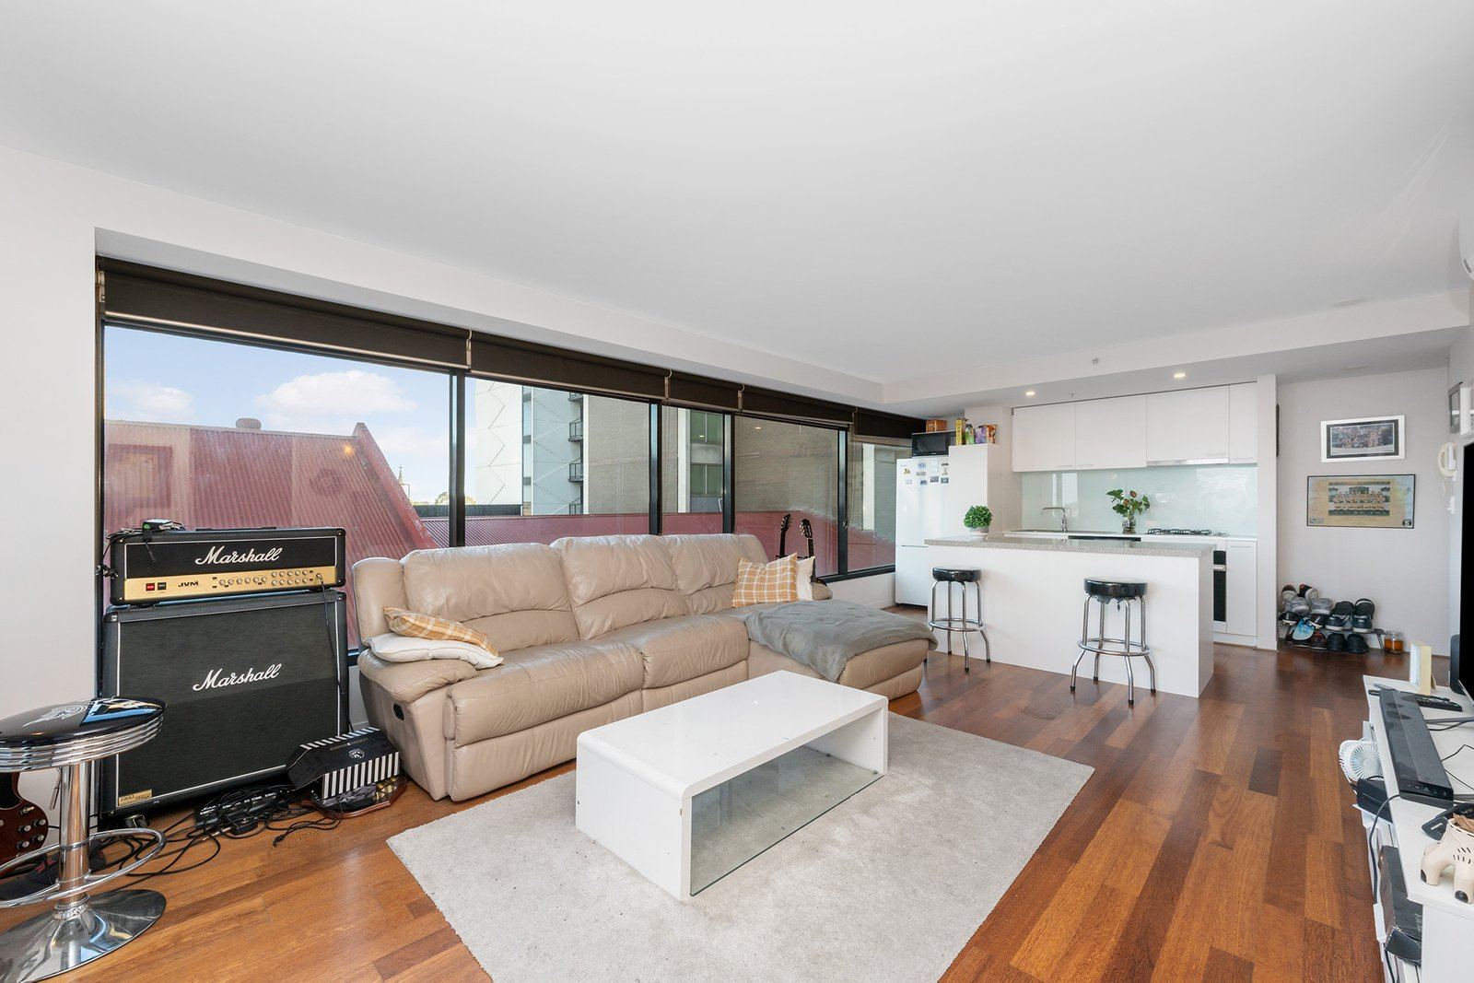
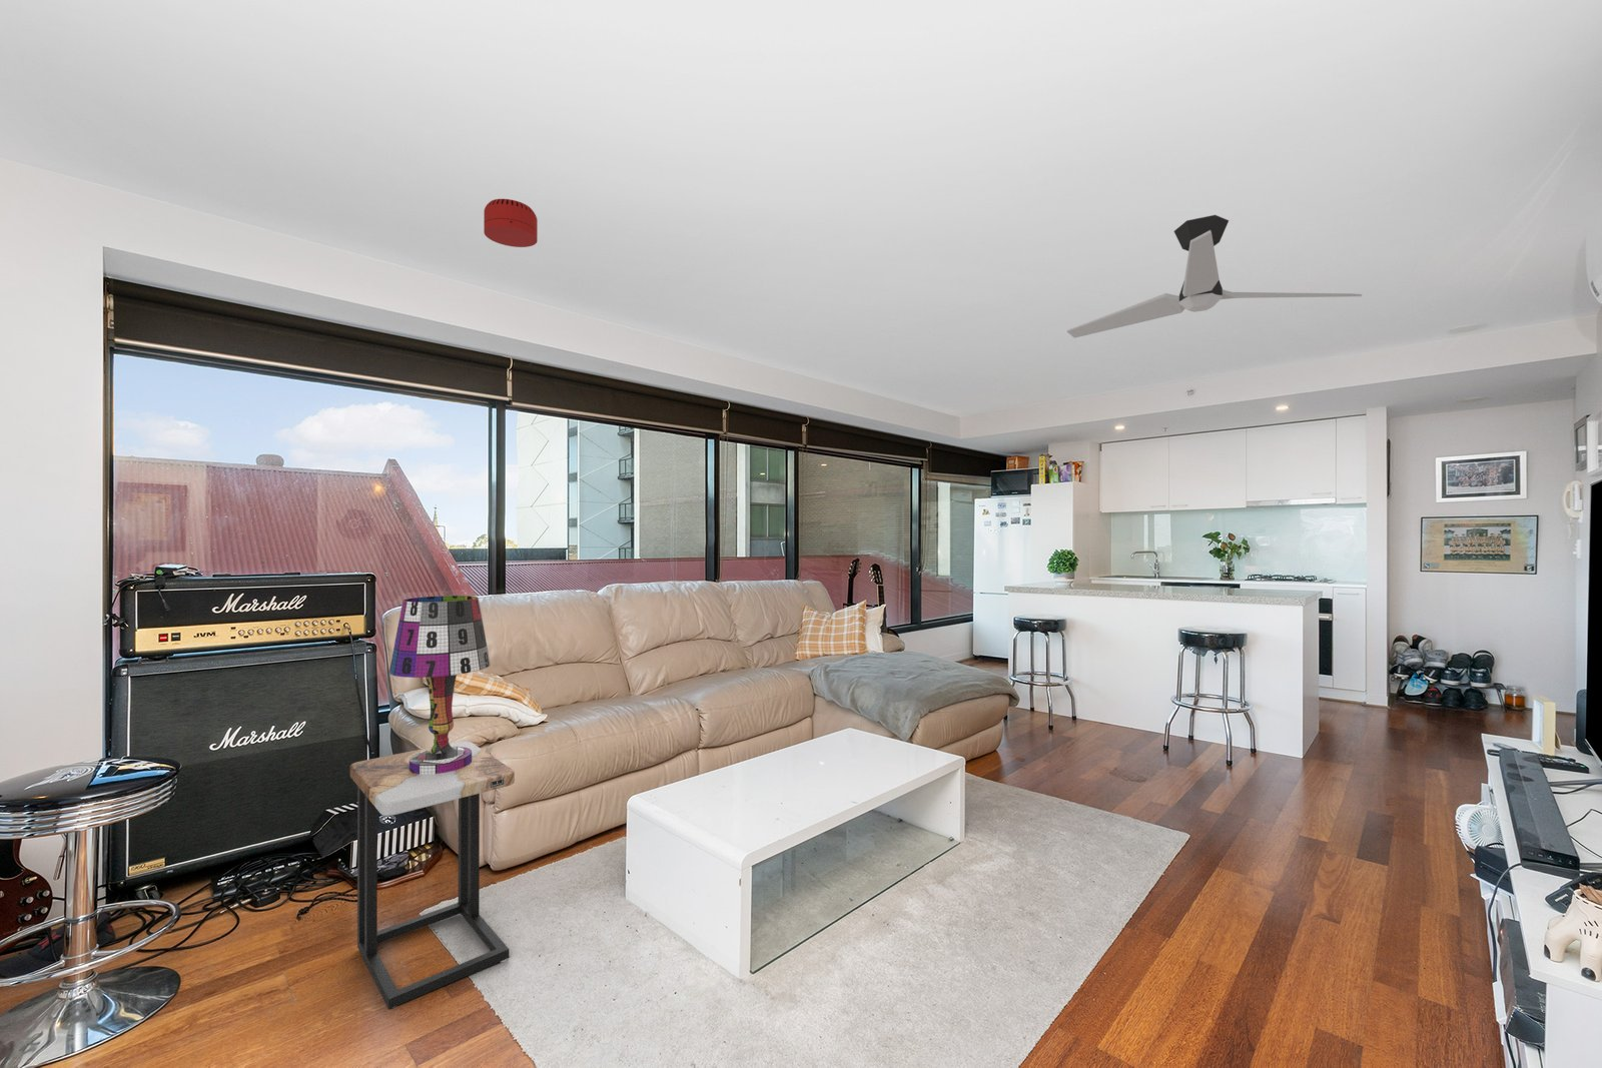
+ ceiling fan (1200, 254)
+ side table (459, 859)
+ smoke detector (510, 222)
+ table lamp (441, 681)
